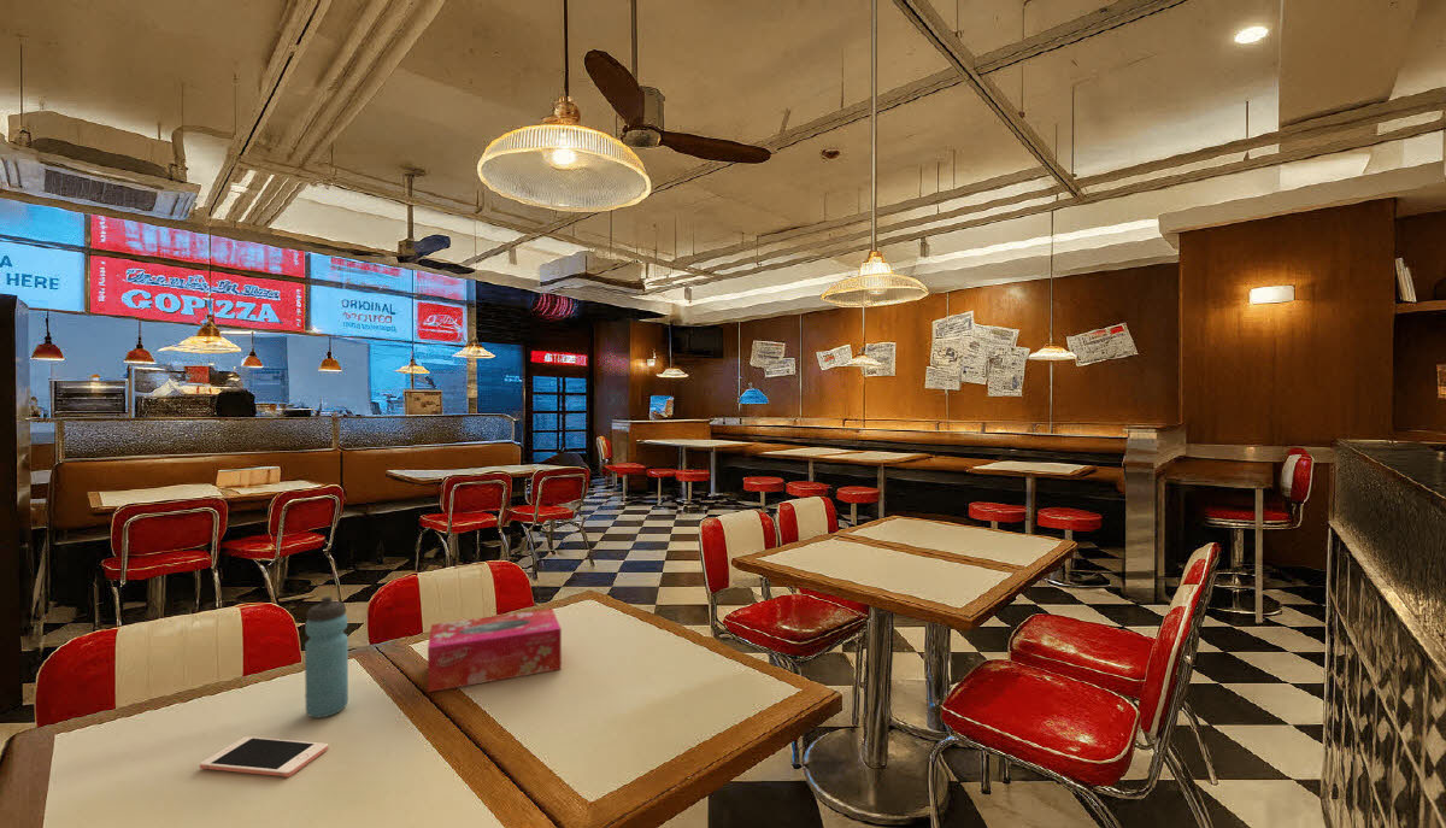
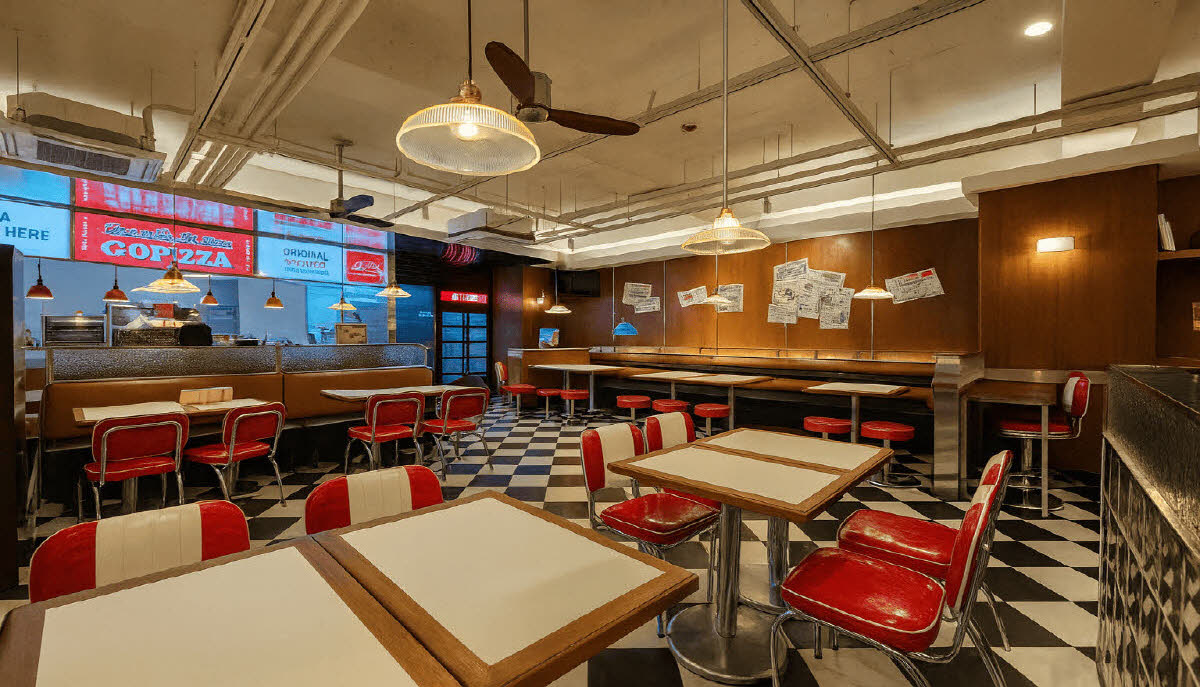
- tissue box (495, 646)
- cell phone (265, 756)
- water bottle (327, 653)
